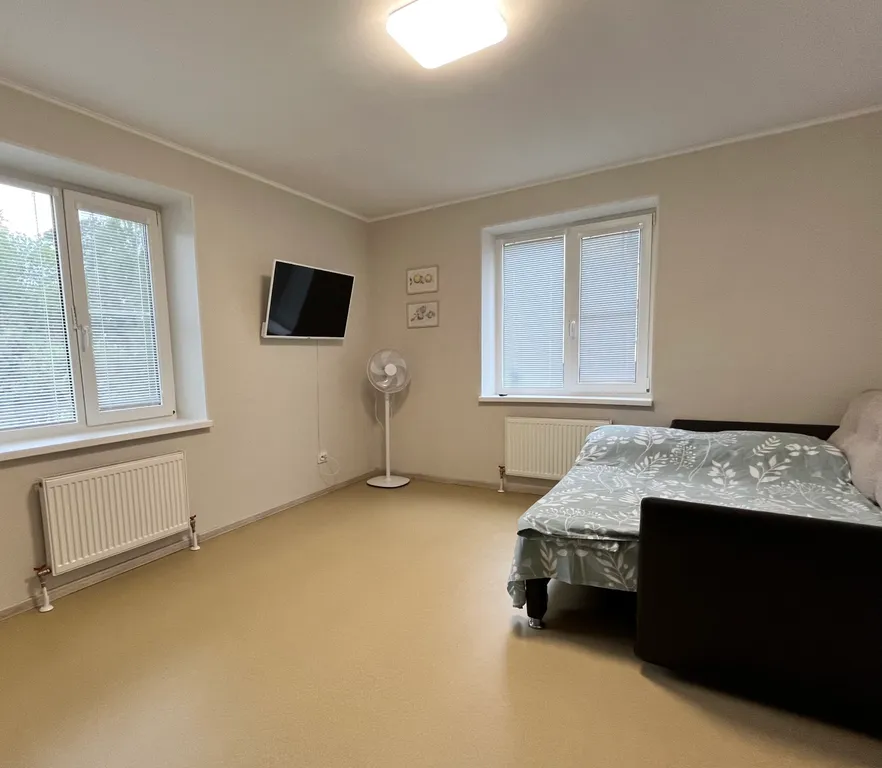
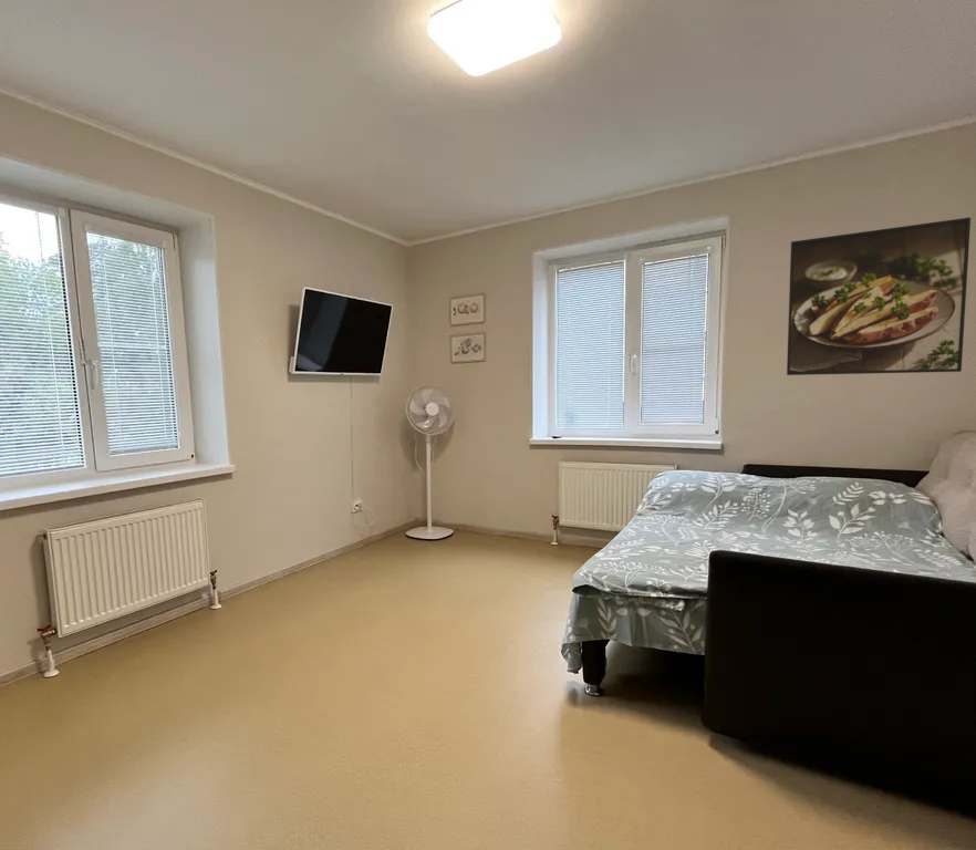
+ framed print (871, 302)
